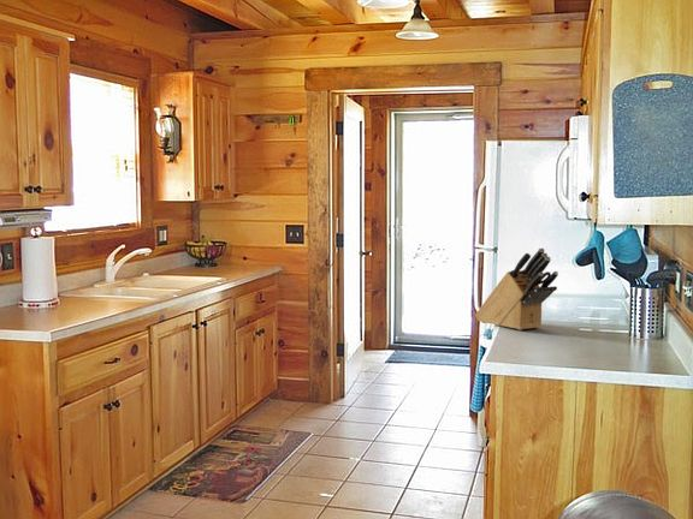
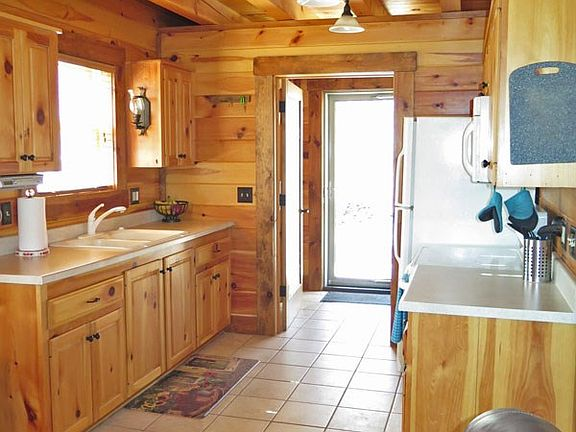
- knife block (515, 286)
